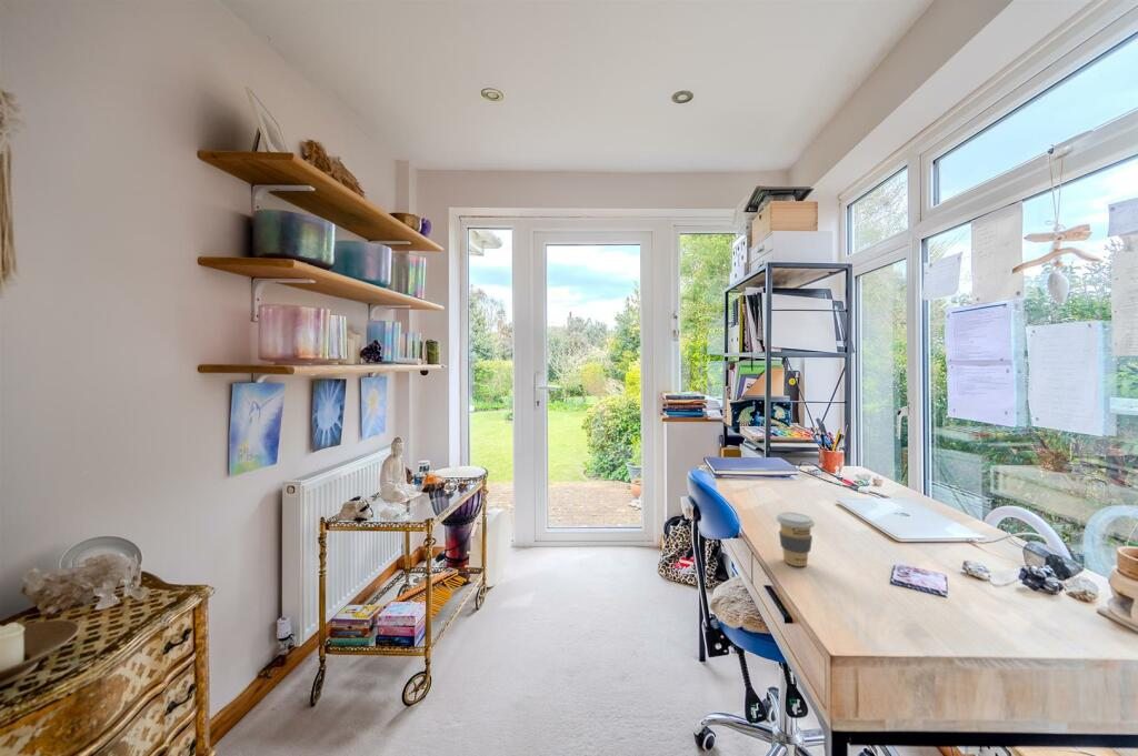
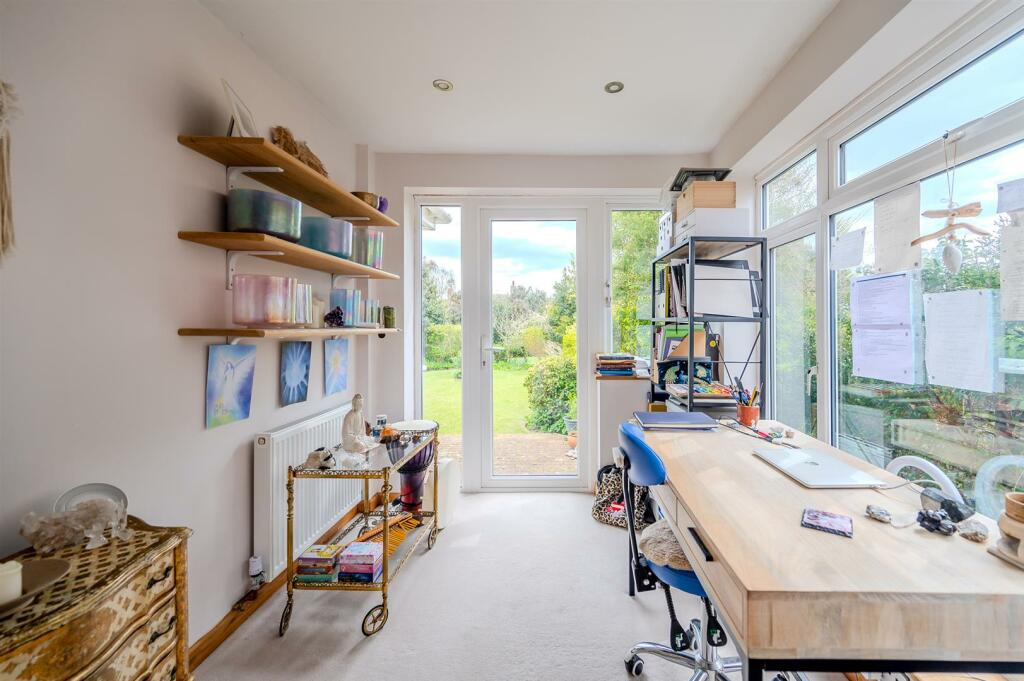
- coffee cup (795, 538)
